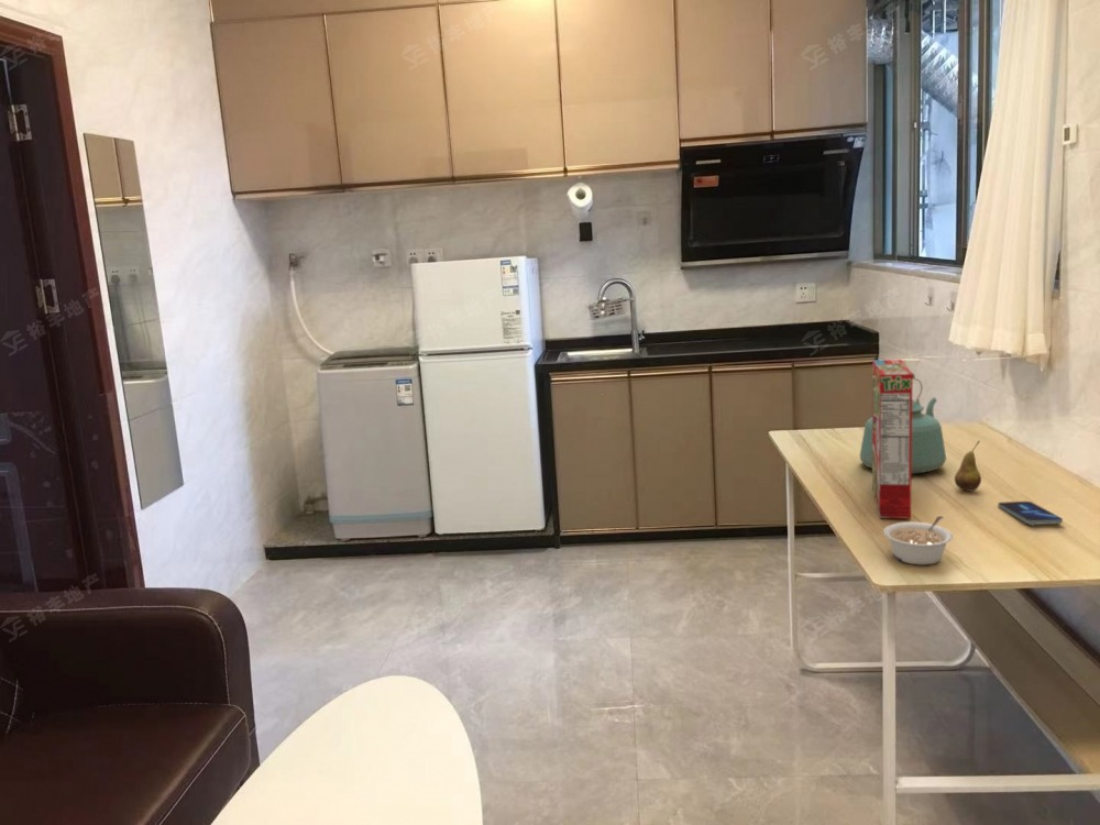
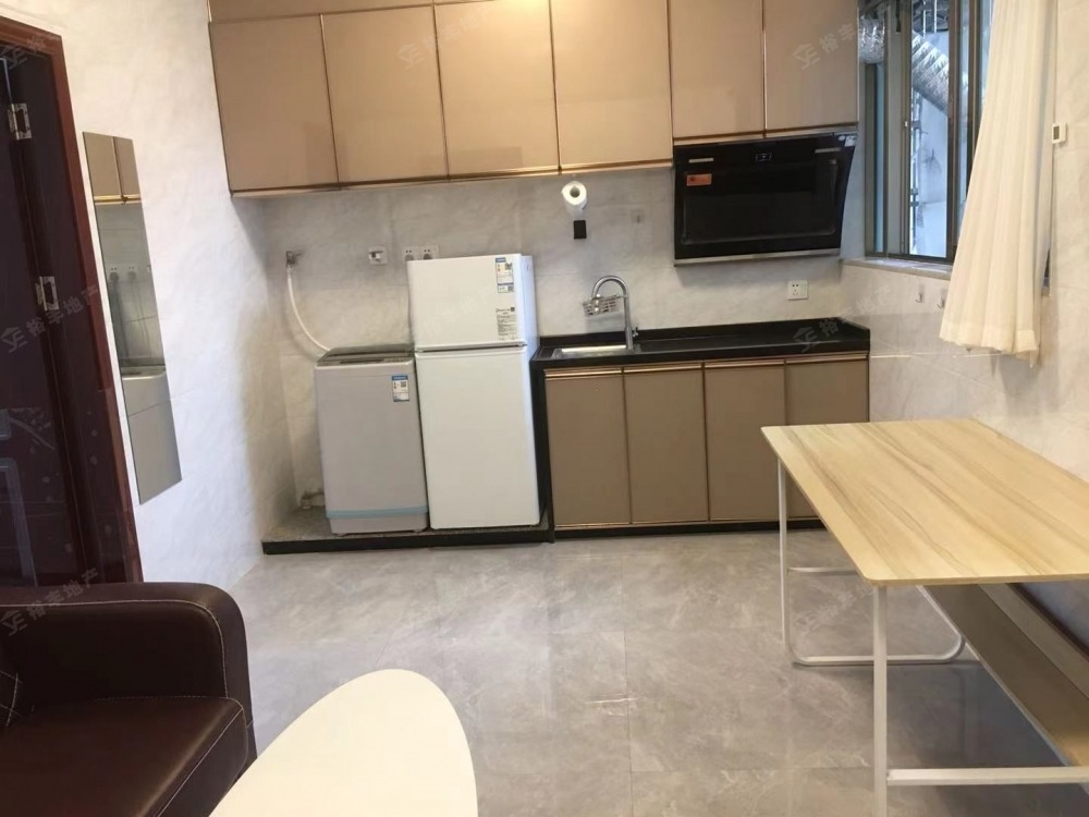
- kettle (912, 419)
- smartphone (1028, 512)
- fruit (968, 465)
- legume (916, 541)
- cereal box (890, 435)
